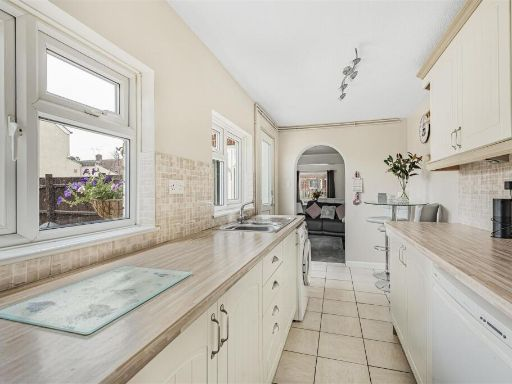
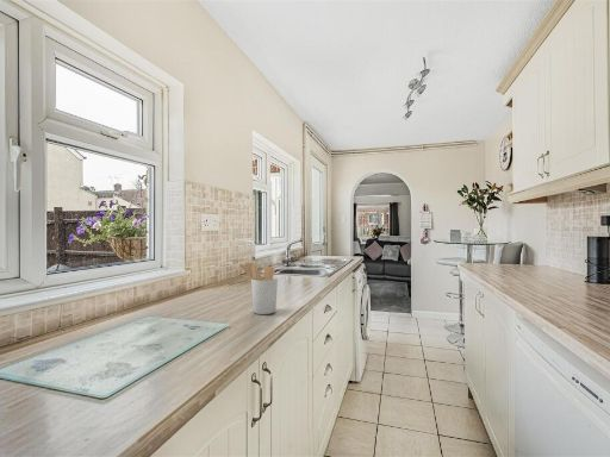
+ utensil holder (259, 286)
